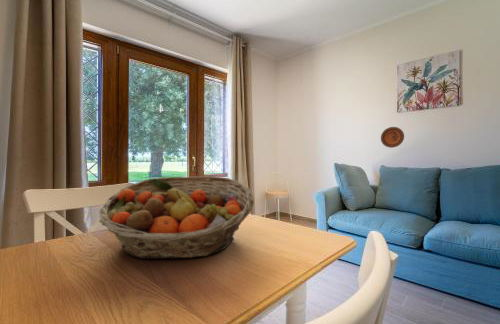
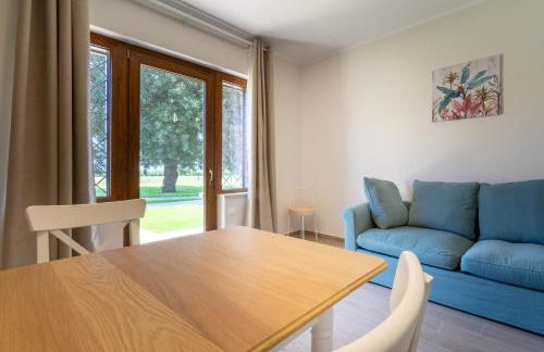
- fruit basket (181, 210)
- decorative plate (392, 137)
